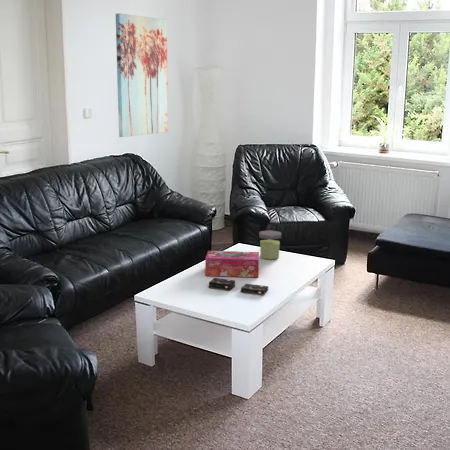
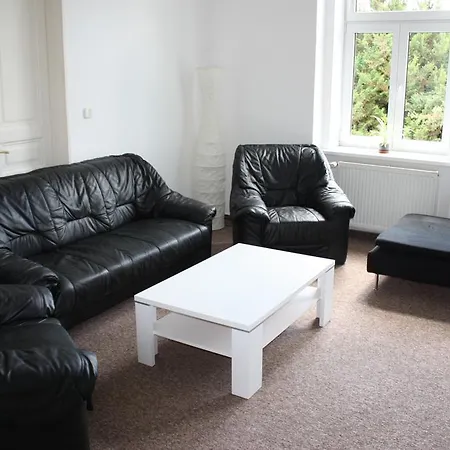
- tissue box (232, 263)
- jar (269, 245)
- wall art (143, 76)
- product box (241, 288)
